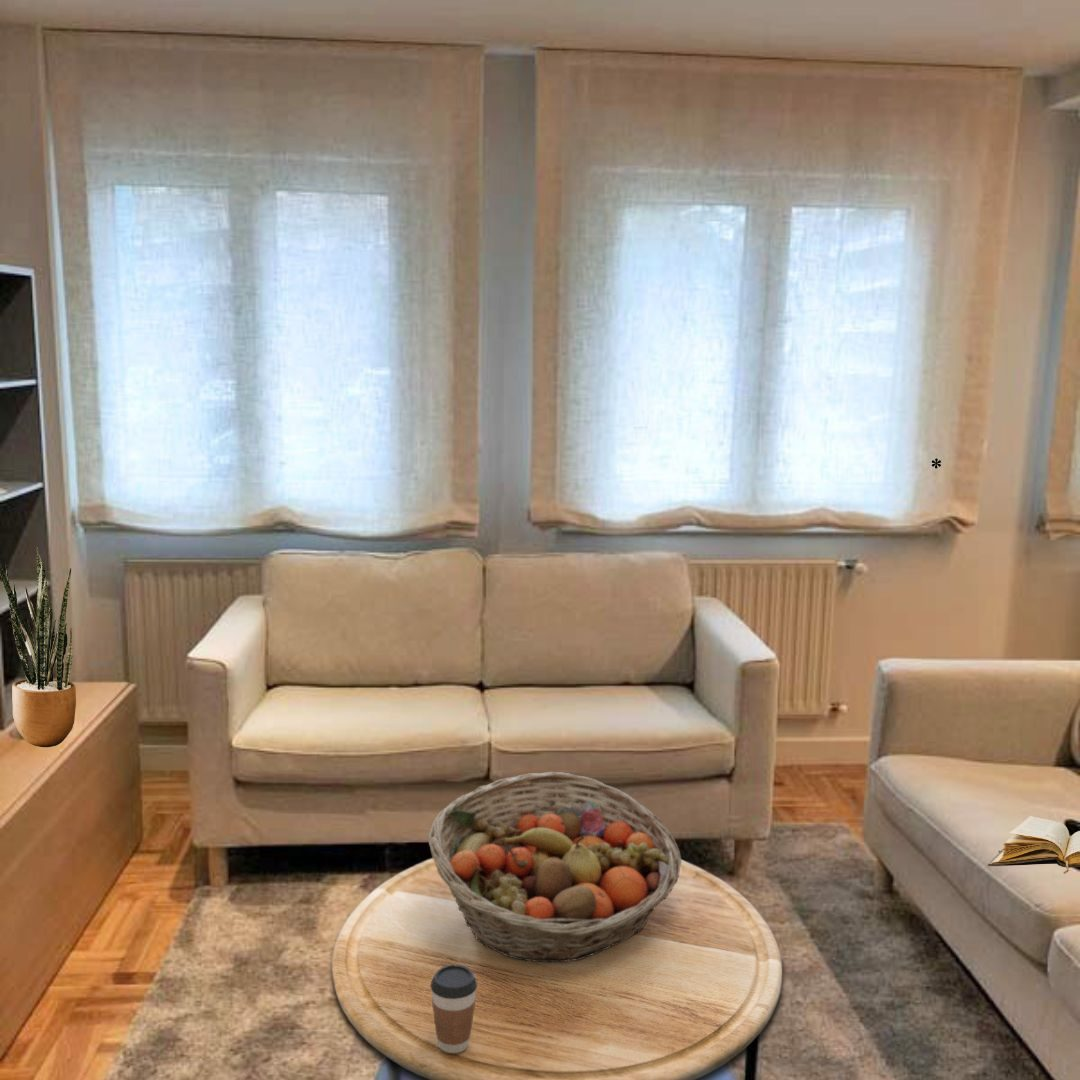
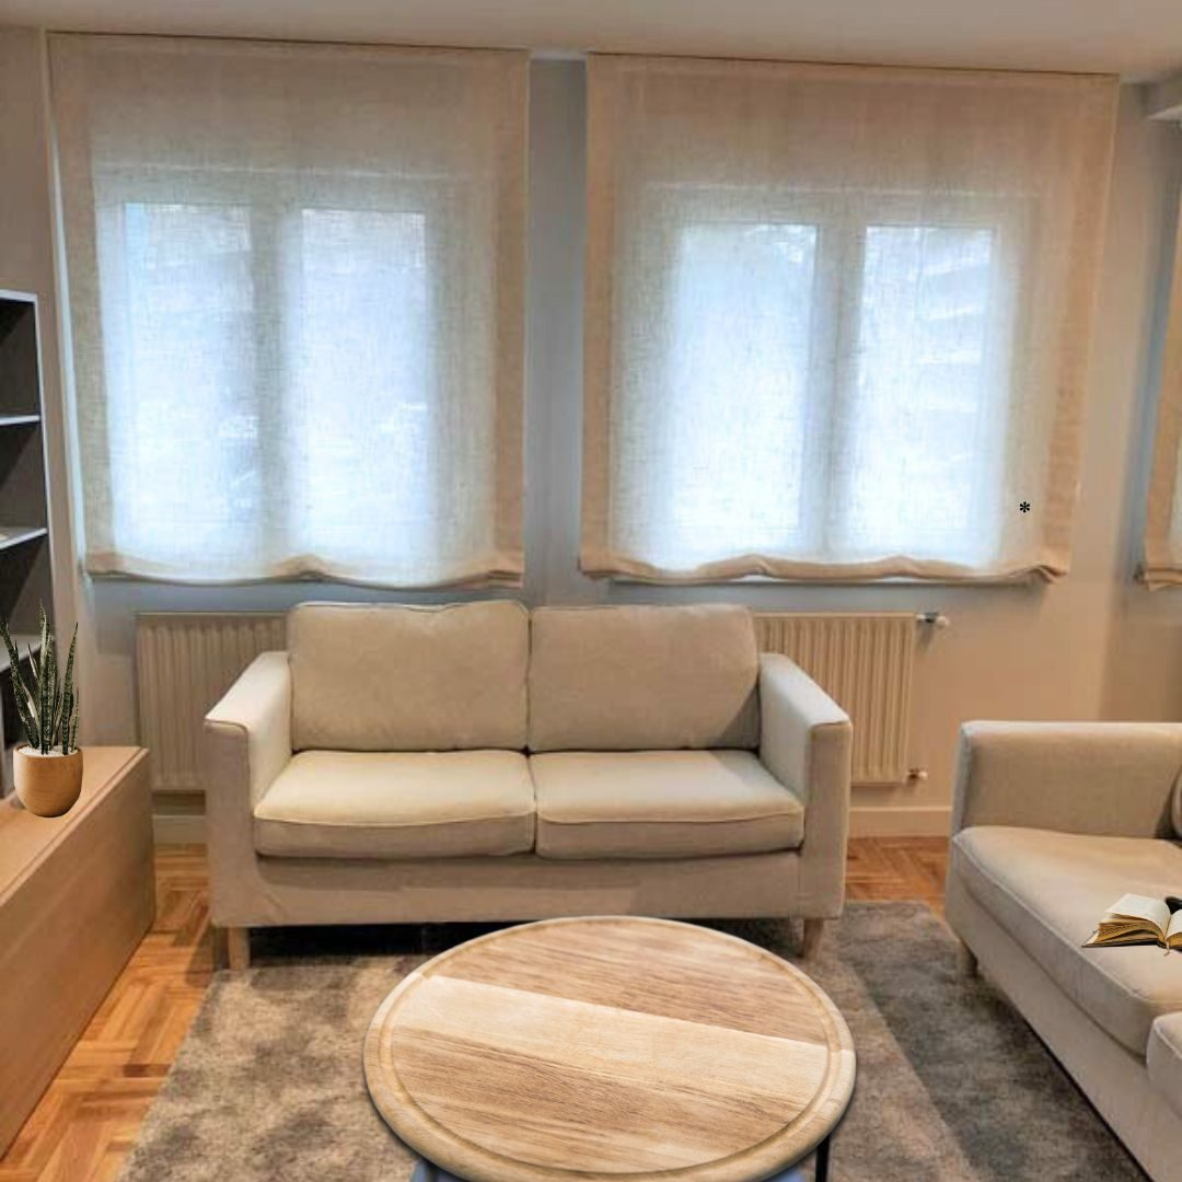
- fruit basket (555, 864)
- coffee cup (453, 1010)
